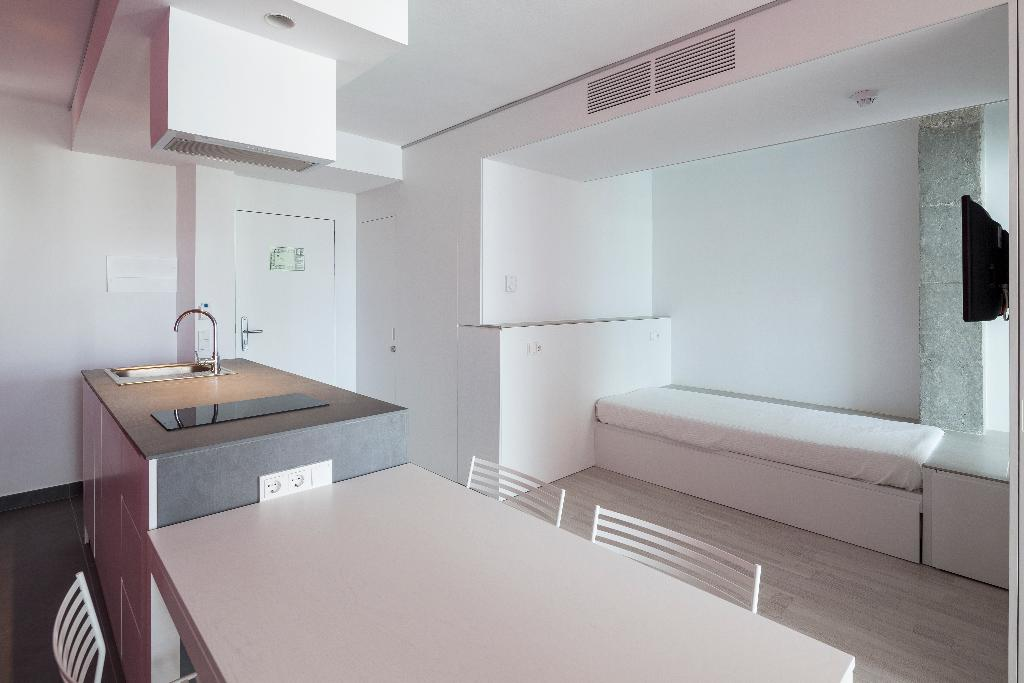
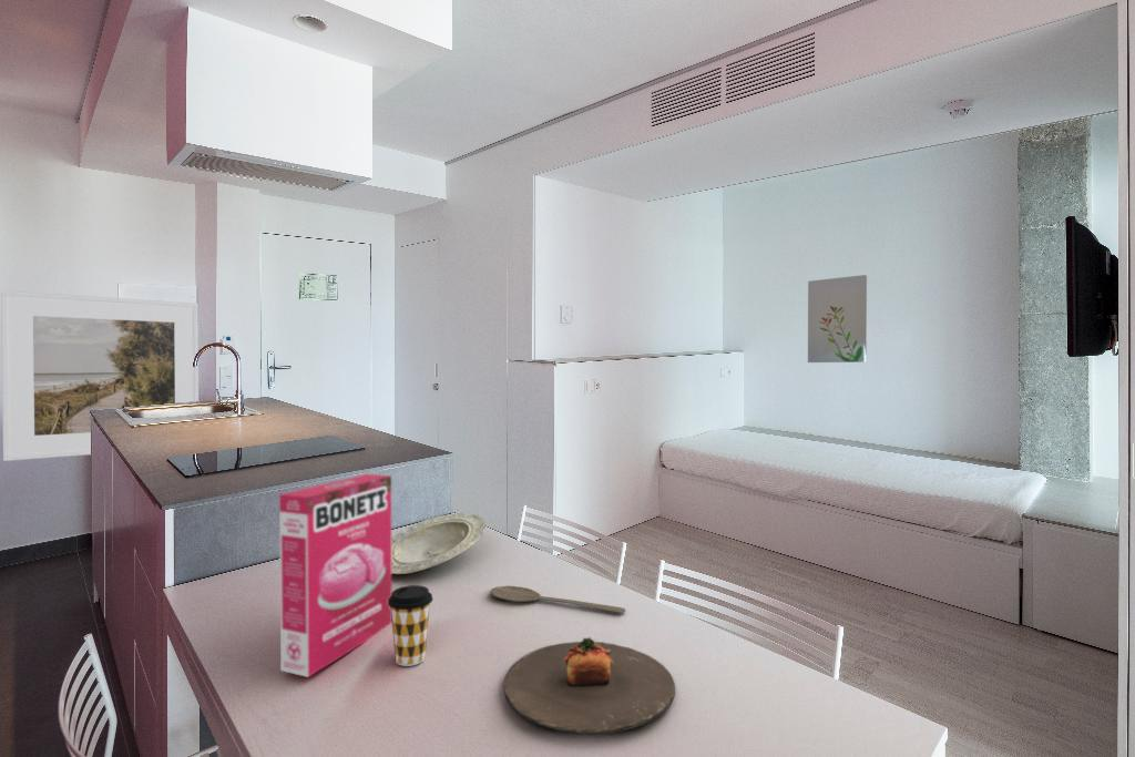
+ plate (431, 541)
+ plate (589, 661)
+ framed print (109, 375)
+ cereal box (340, 565)
+ wooden spoon (555, 600)
+ coffee cup (410, 625)
+ wall art (836, 320)
